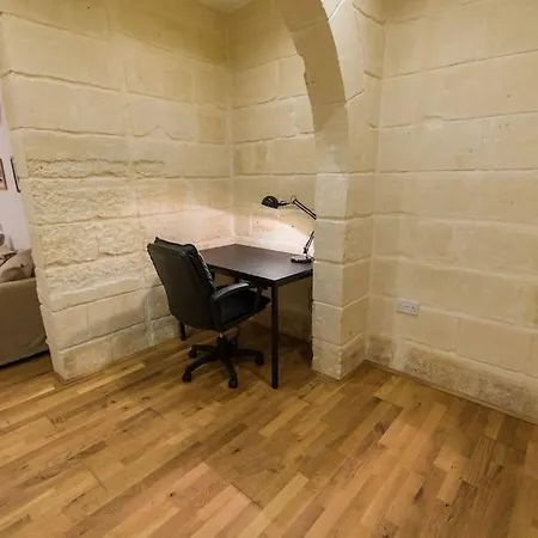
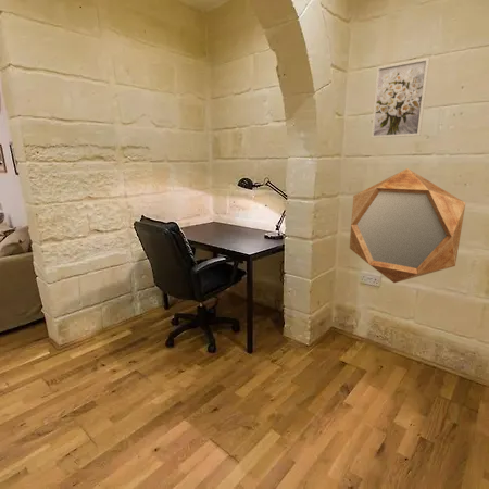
+ home mirror (399, 228)
+ wall art (398, 100)
